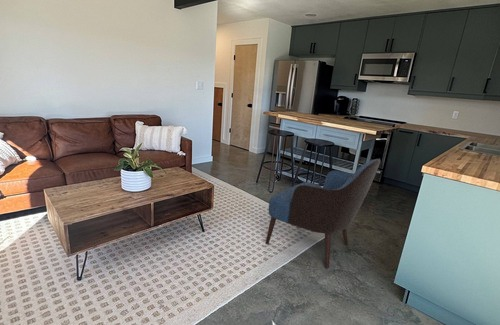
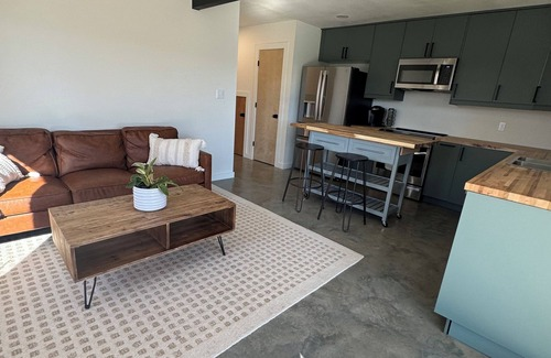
- armchair (323, 200)
